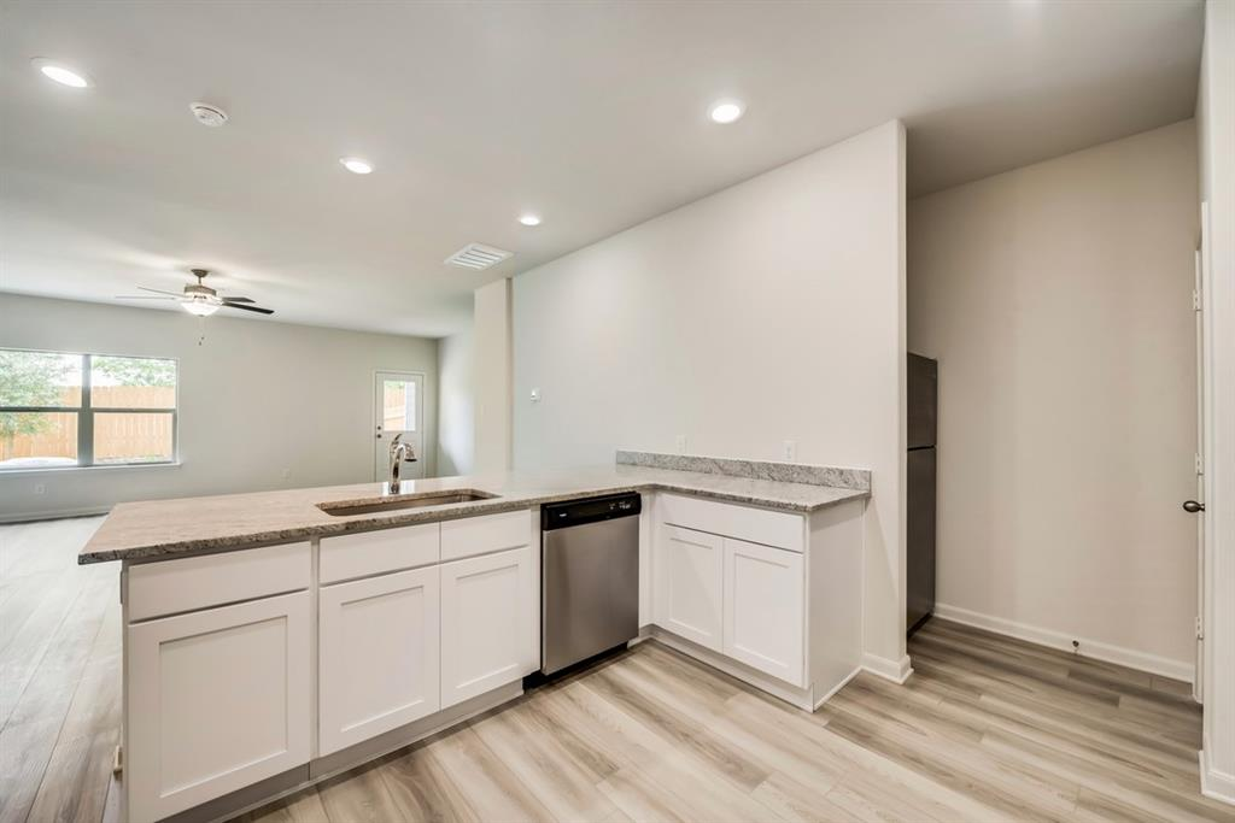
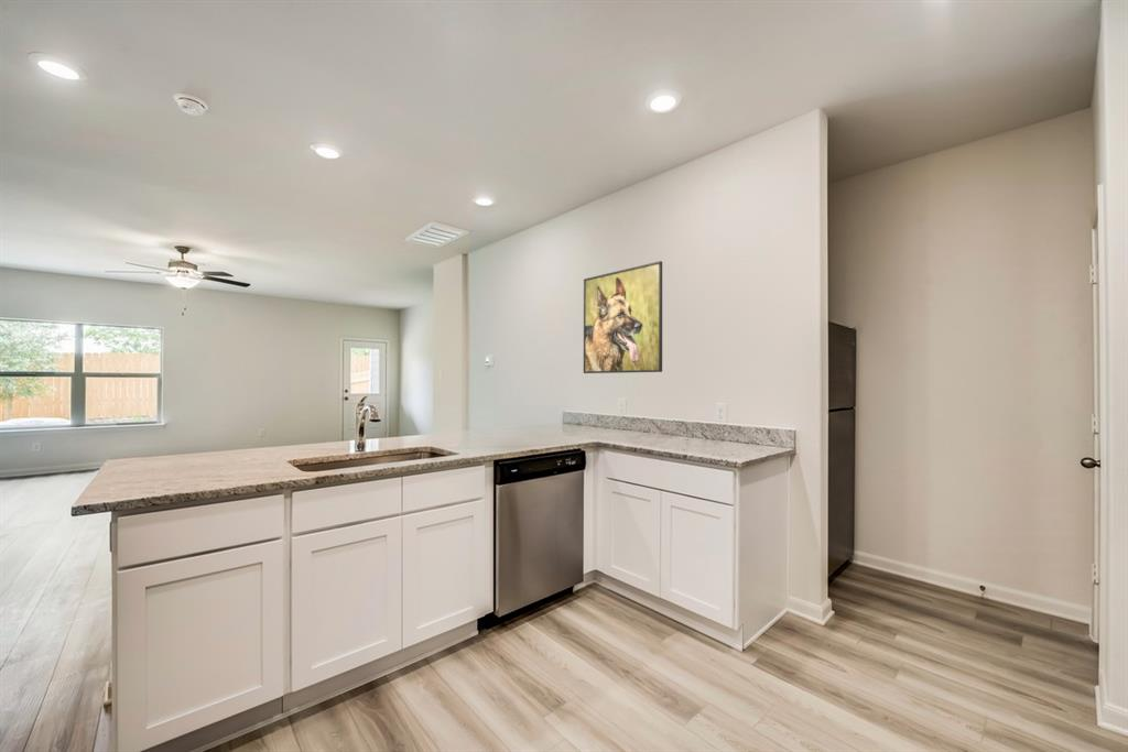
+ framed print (619, 321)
